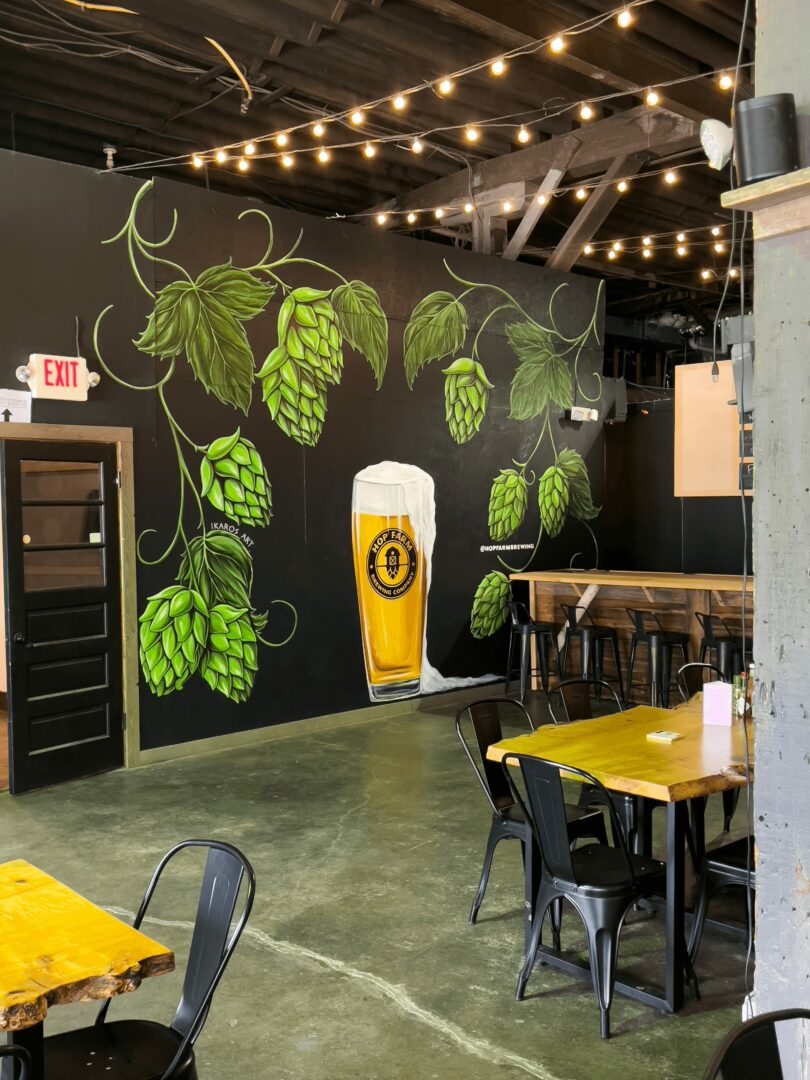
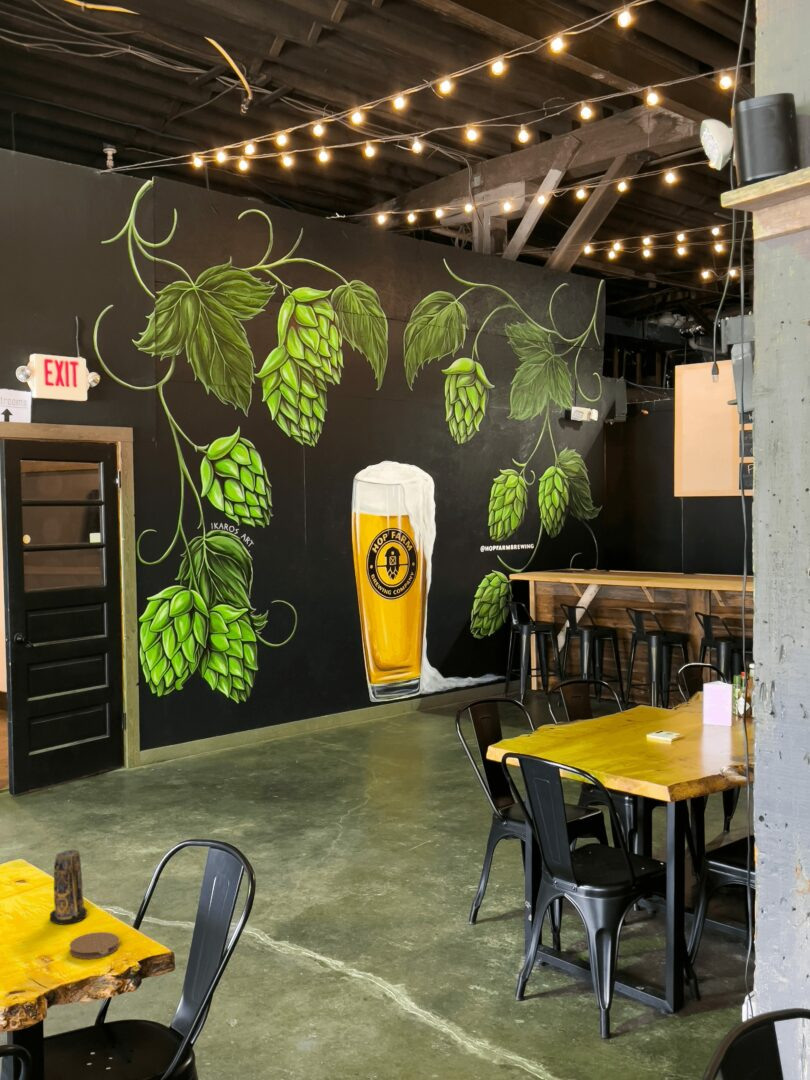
+ coaster (94, 945)
+ candle (67, 884)
